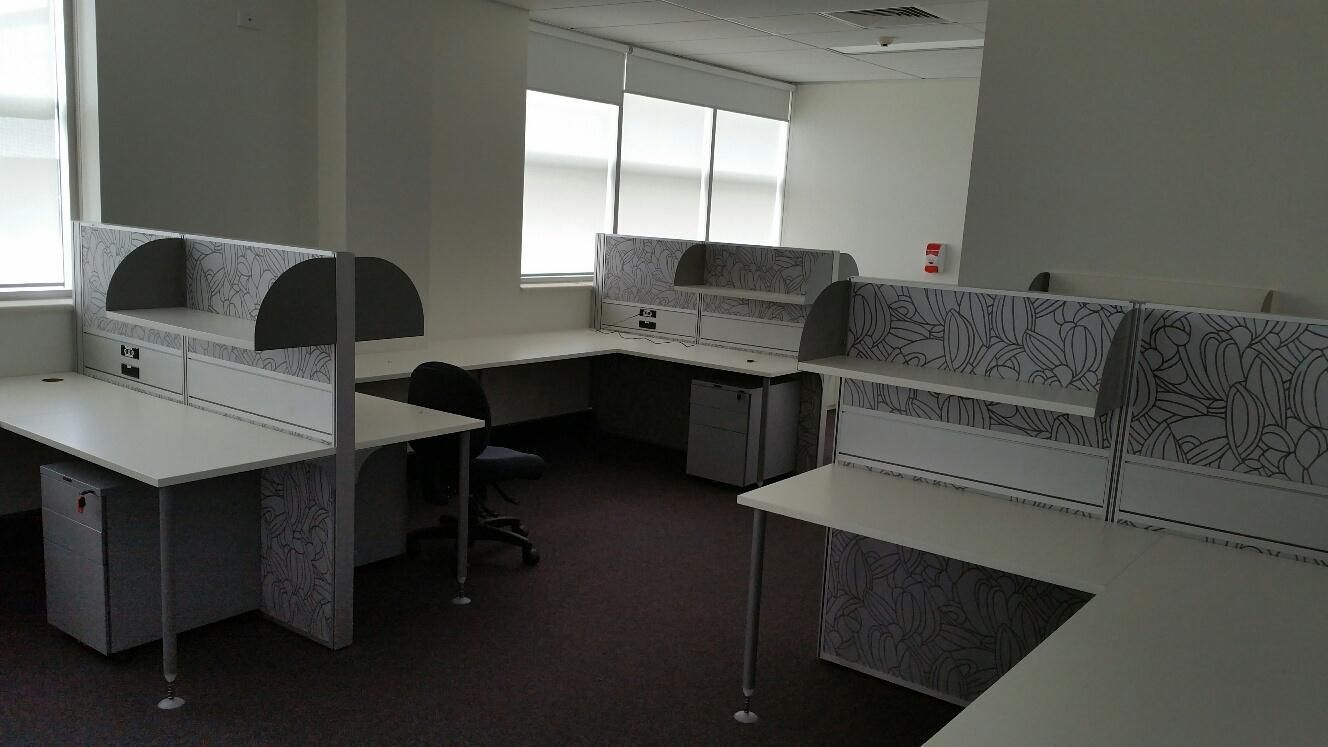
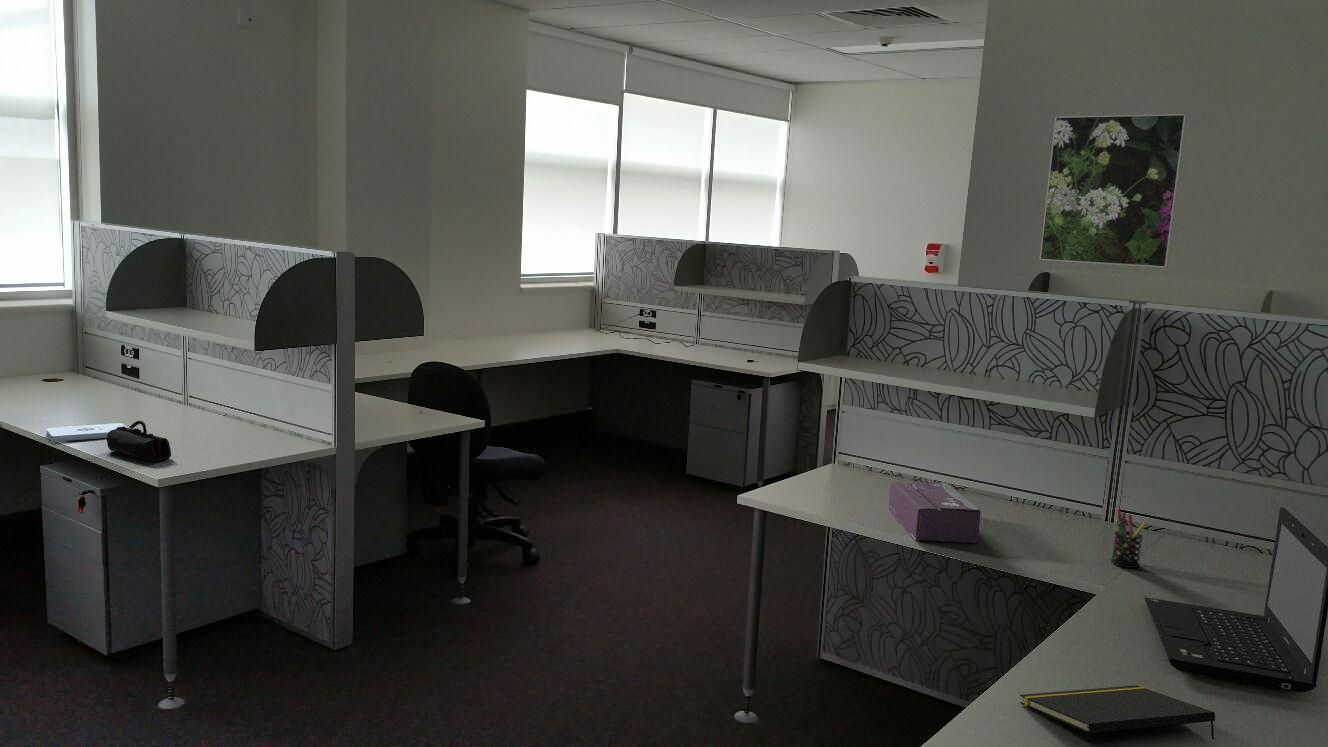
+ pen holder (1125, 538)
+ notepad (88, 432)
+ laptop (1222, 609)
+ tissue box (932, 510)
+ pencil case (138, 437)
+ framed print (1110, 190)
+ notepad (1114, 707)
